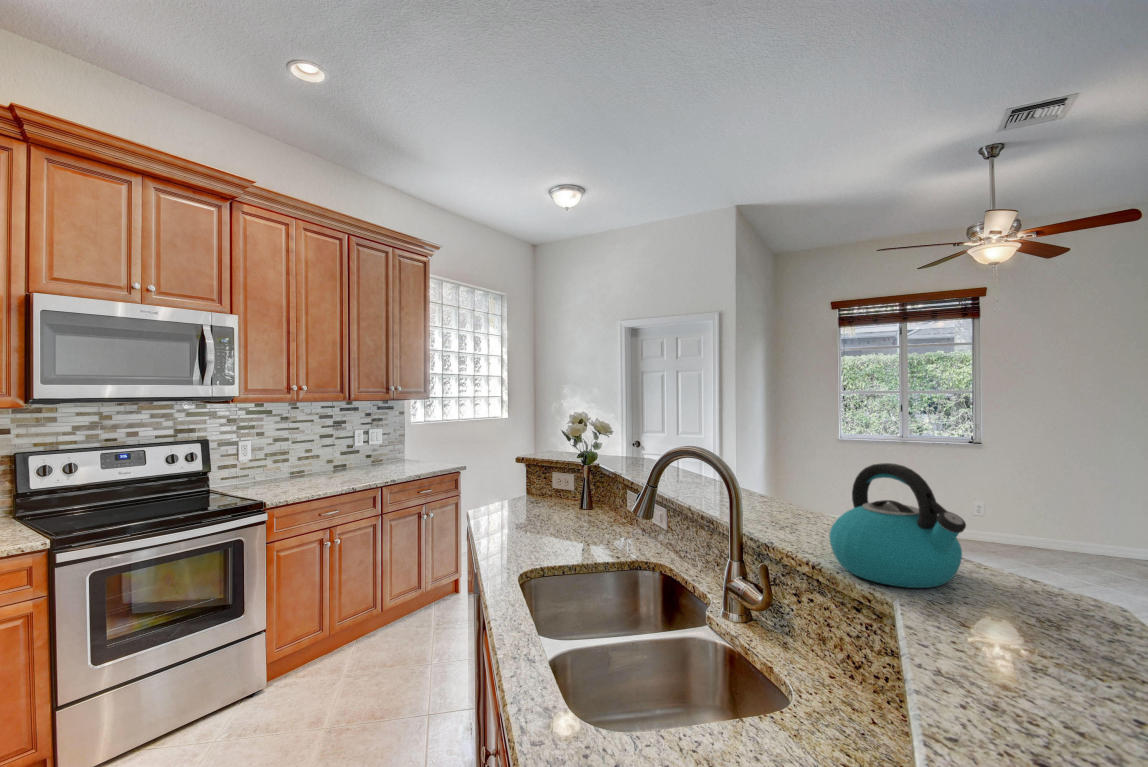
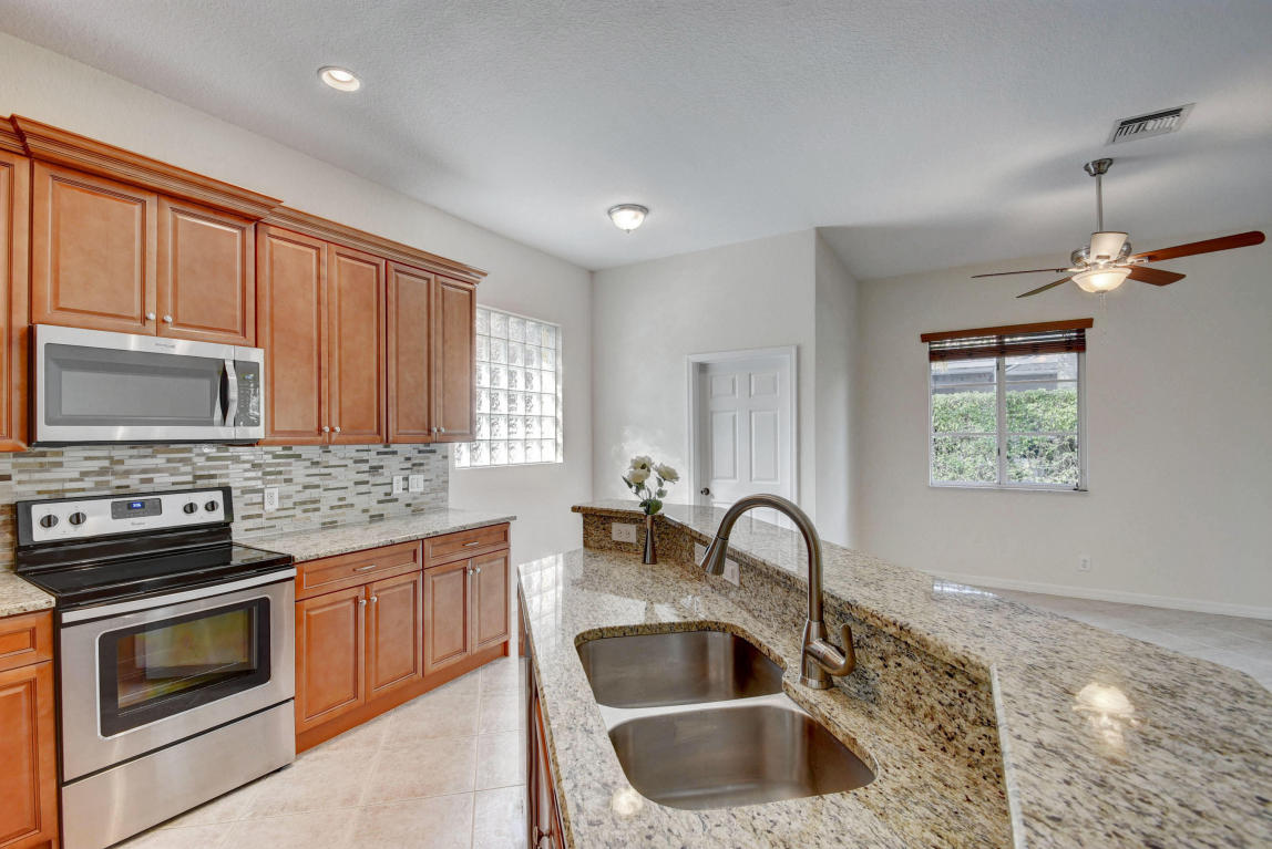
- kettle (898, 519)
